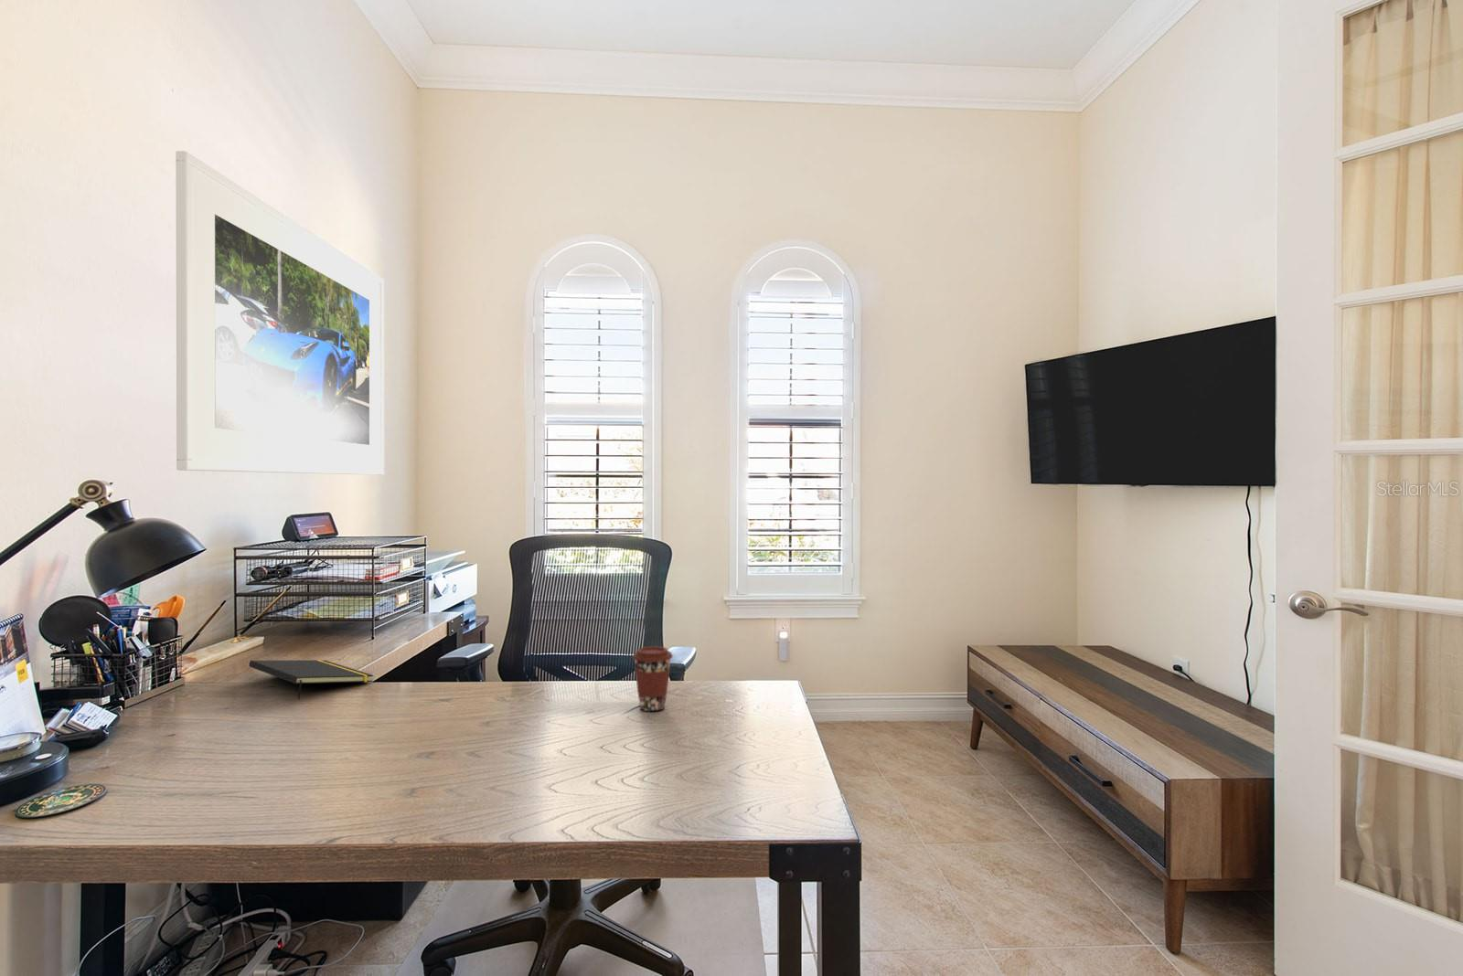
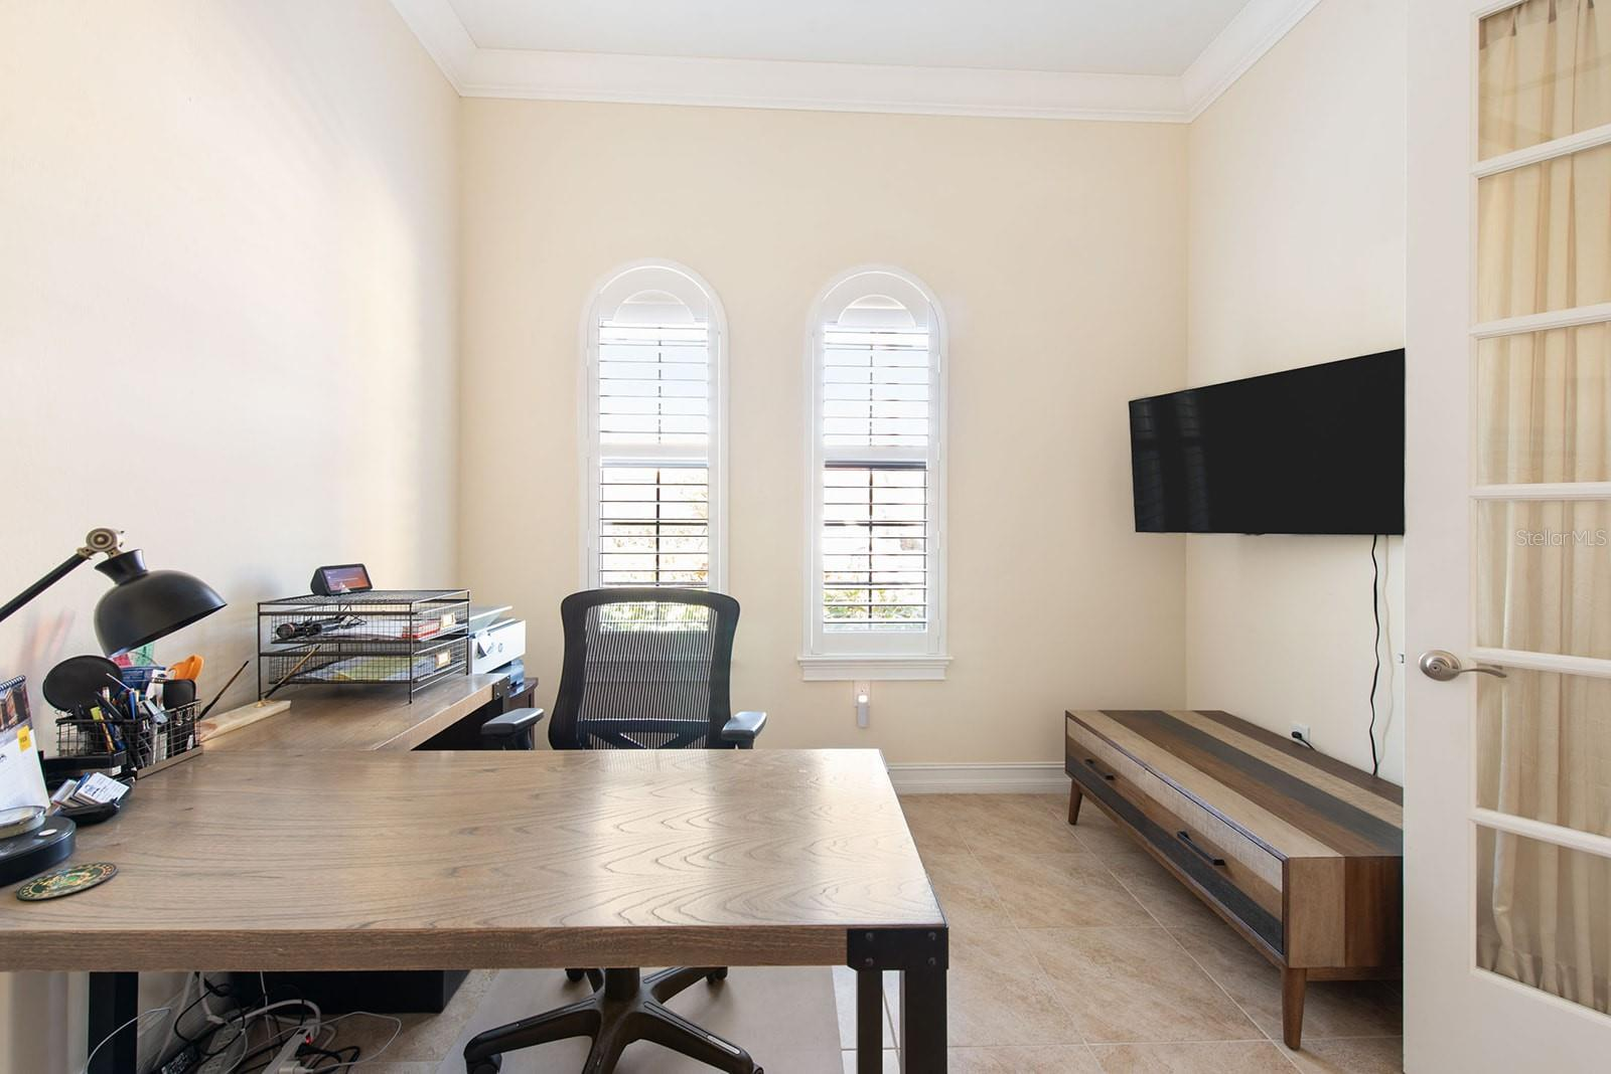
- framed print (305, 351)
- coffee cup (651, 679)
- notepad (310, 671)
